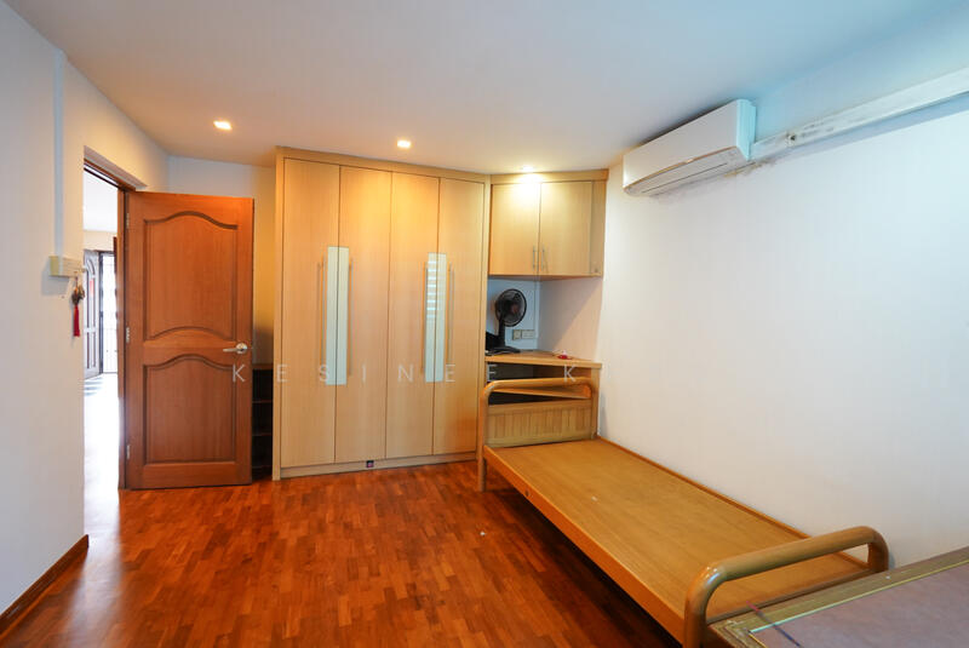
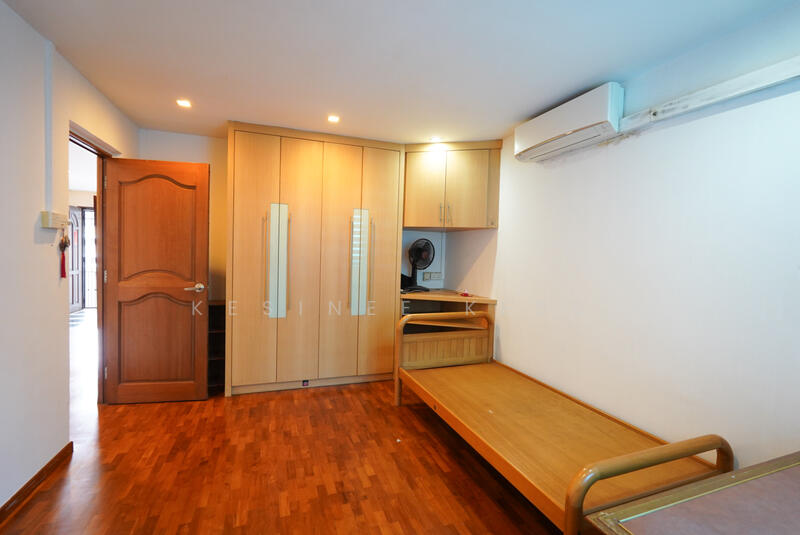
- pen (773, 623)
